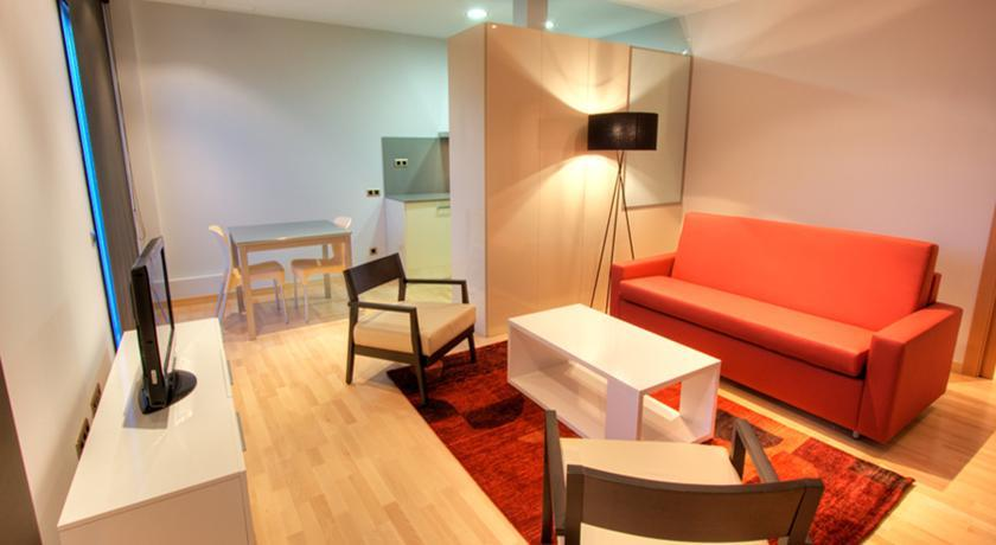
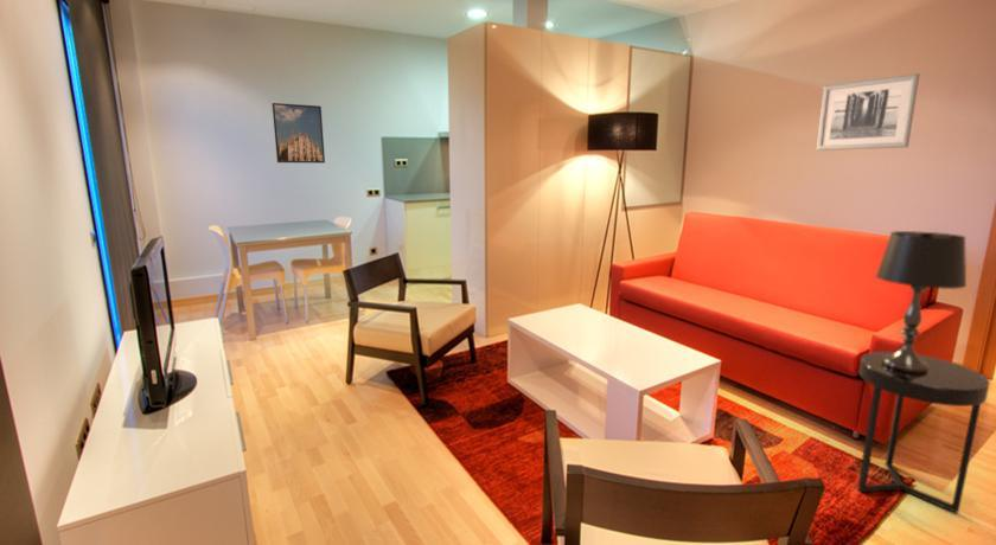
+ side table (898, 430)
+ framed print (299, 134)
+ table lamp (915, 301)
+ wall art (863, 115)
